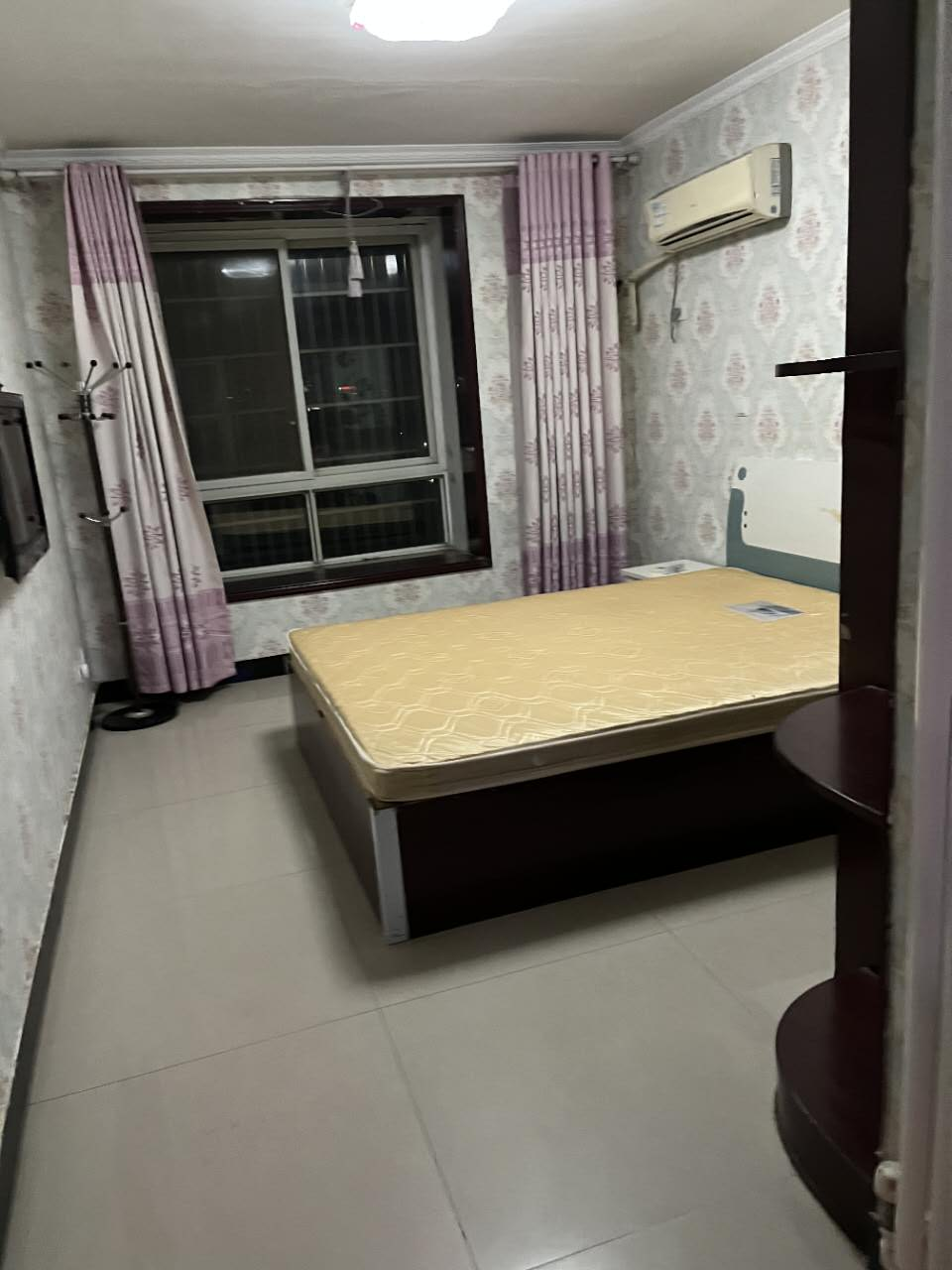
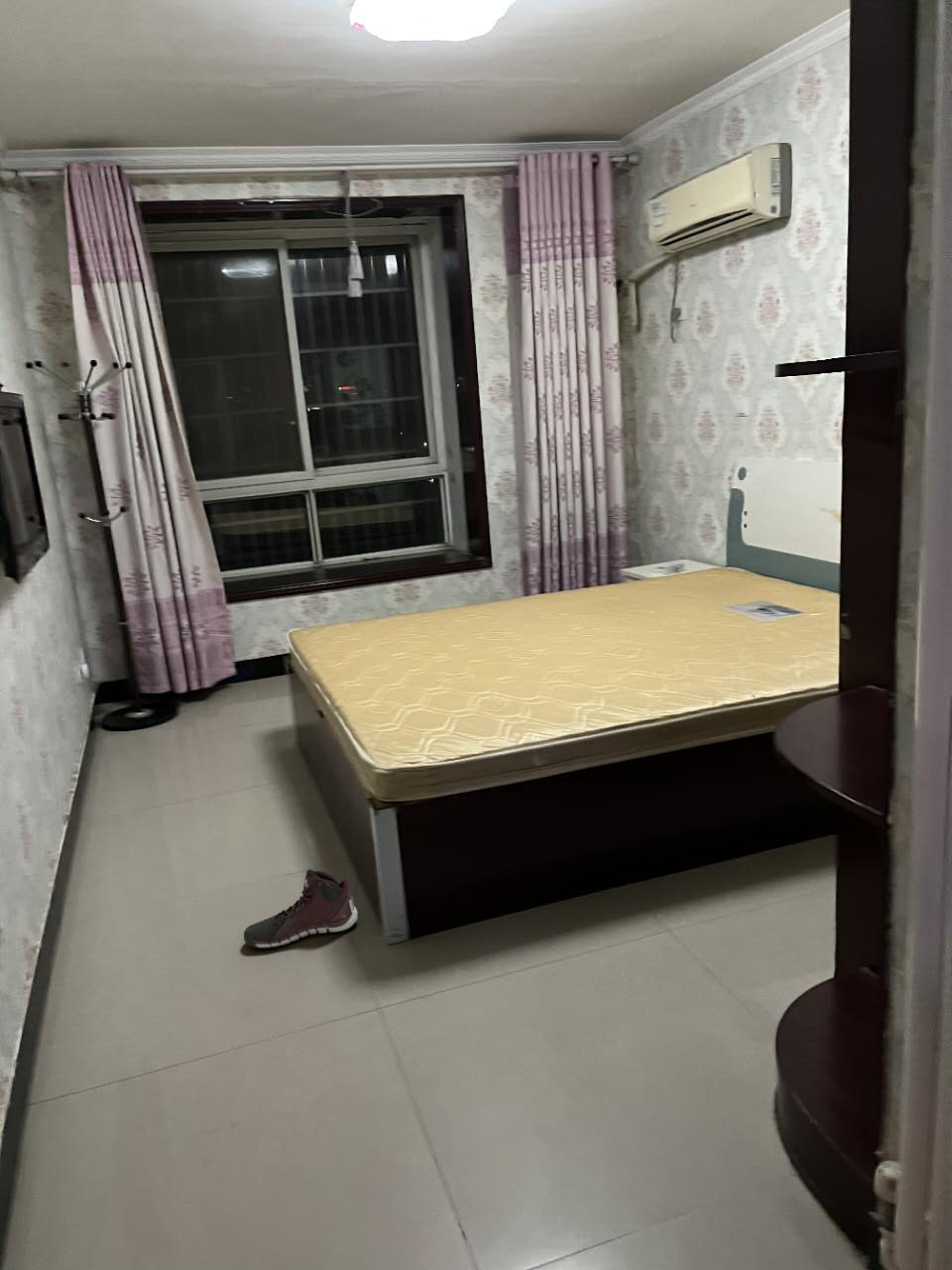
+ sneaker (298, 902)
